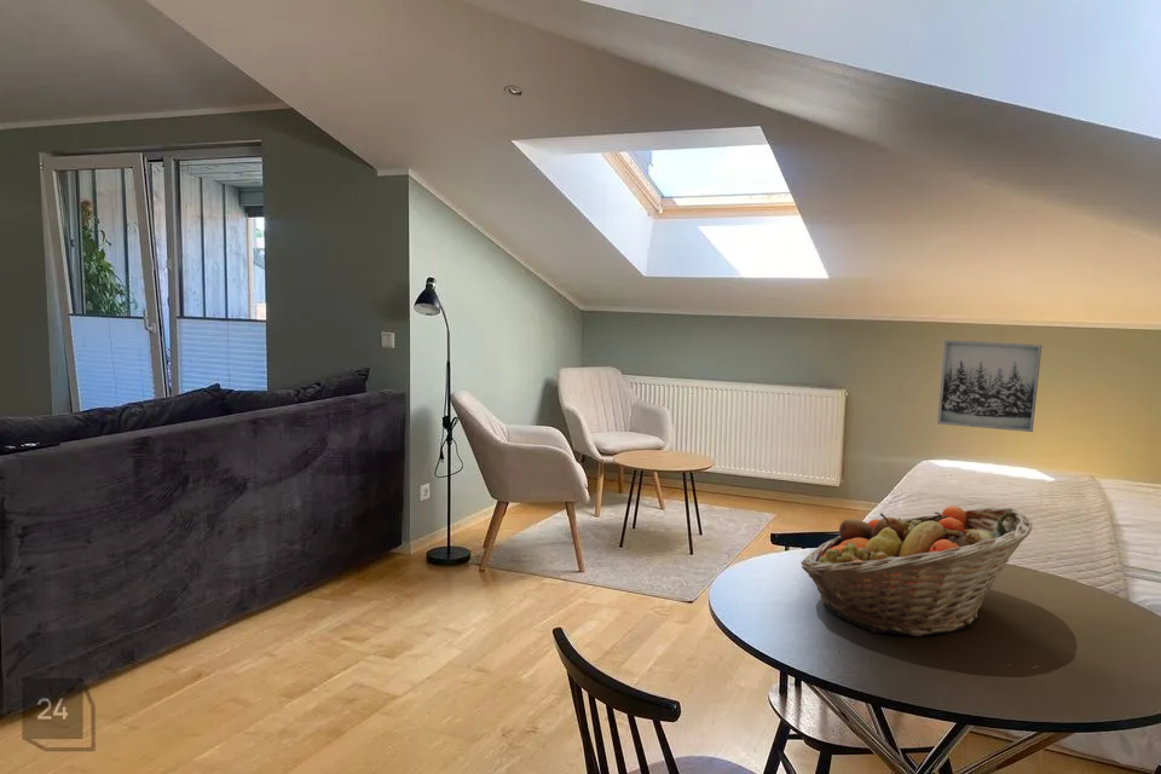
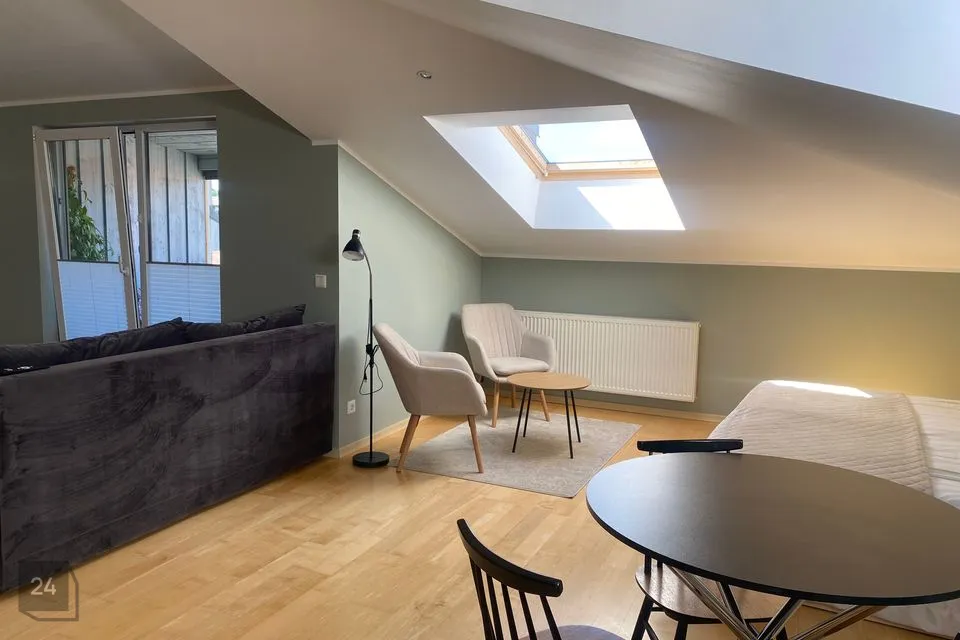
- wall art (987, 385)
- fruit basket (913, 558)
